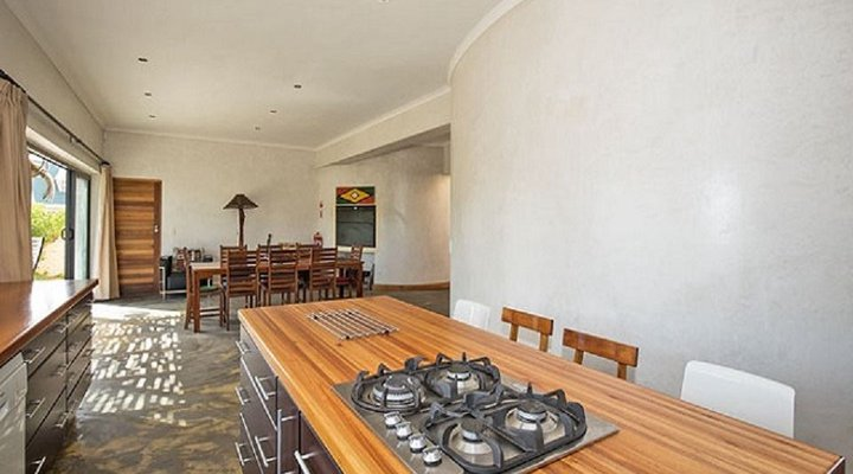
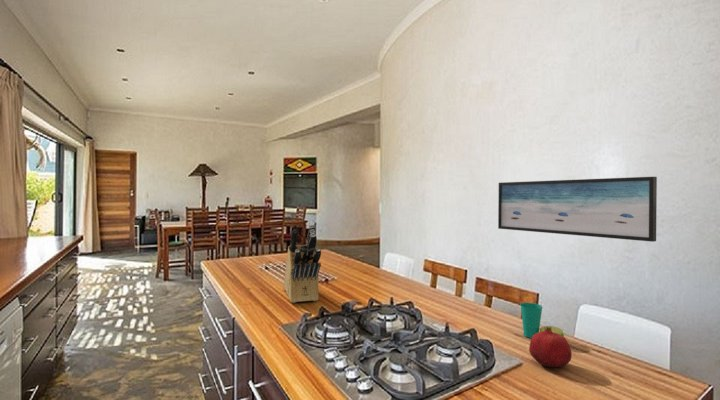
+ knife block (301, 260)
+ fruit (549, 345)
+ wall art (564, 207)
+ cup (539, 322)
